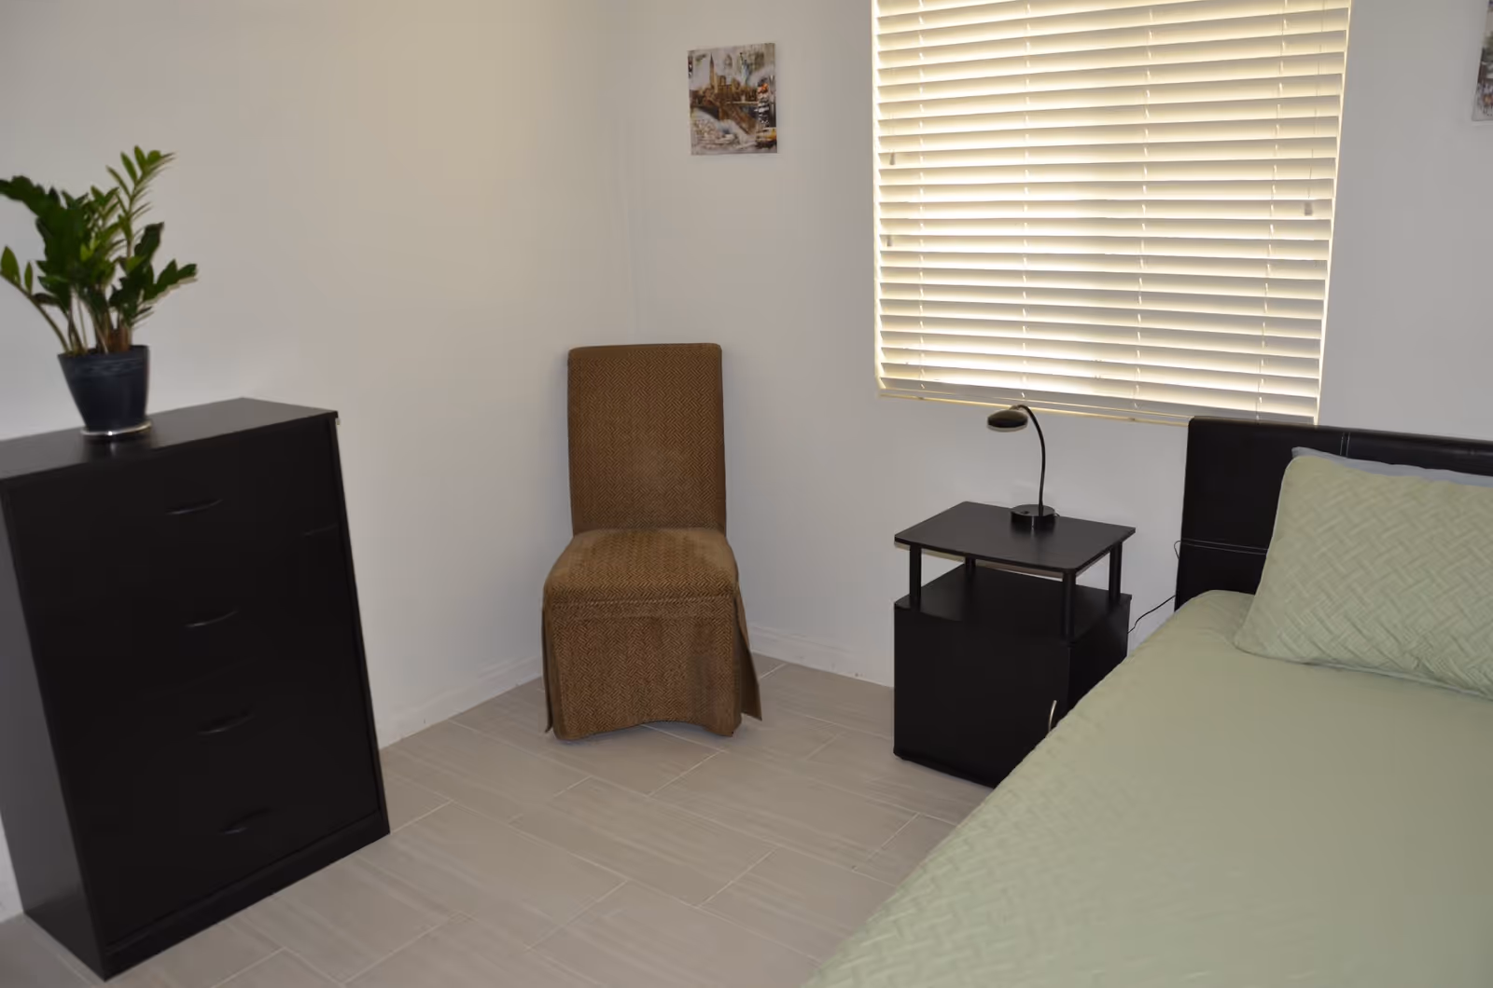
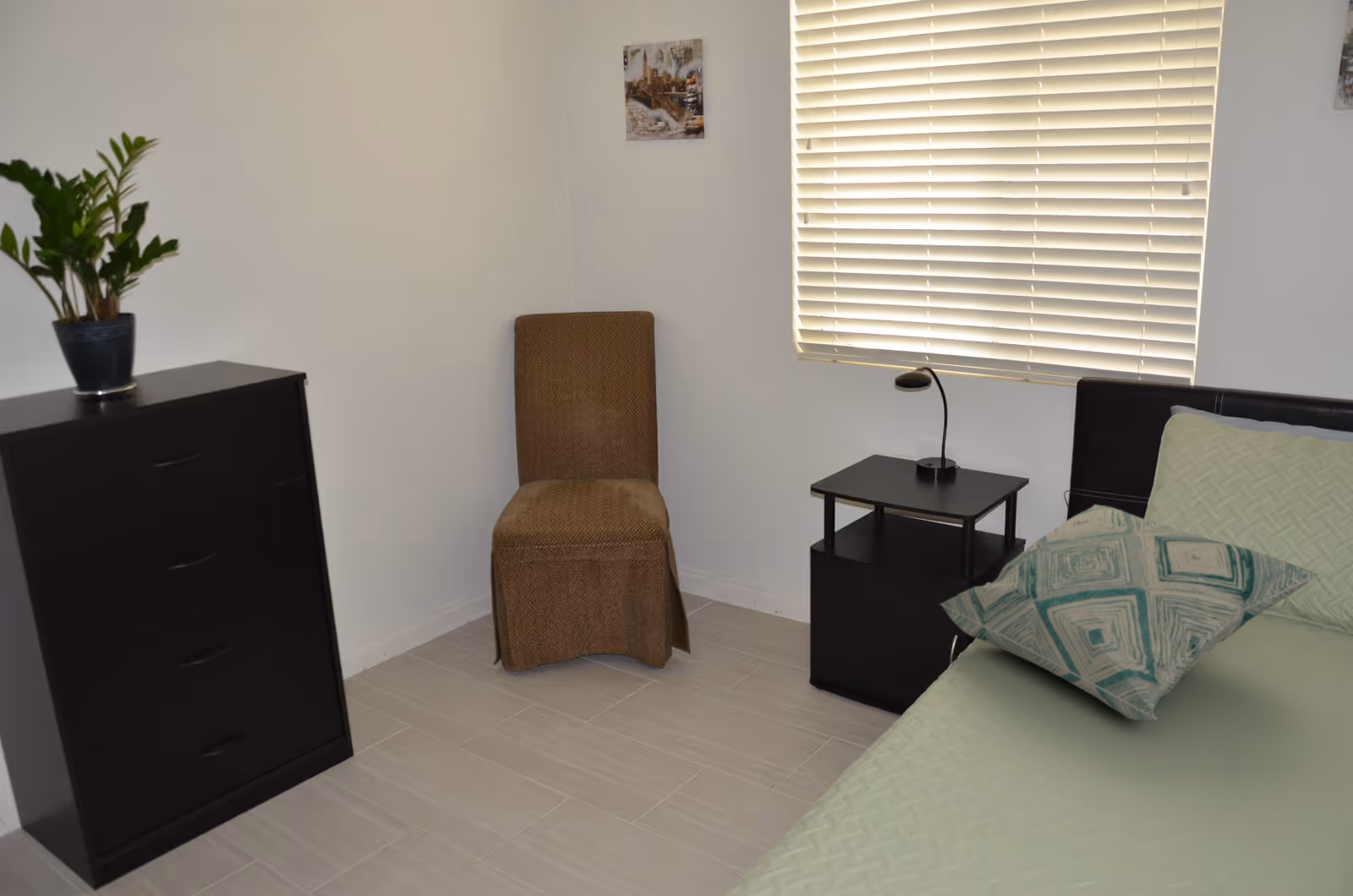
+ decorative pillow (1118, 599)
